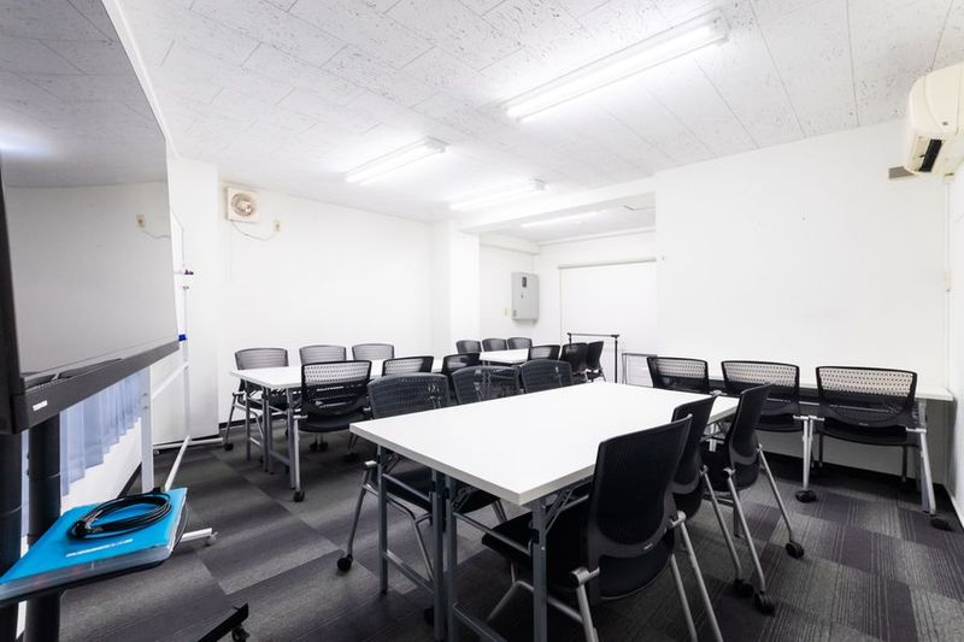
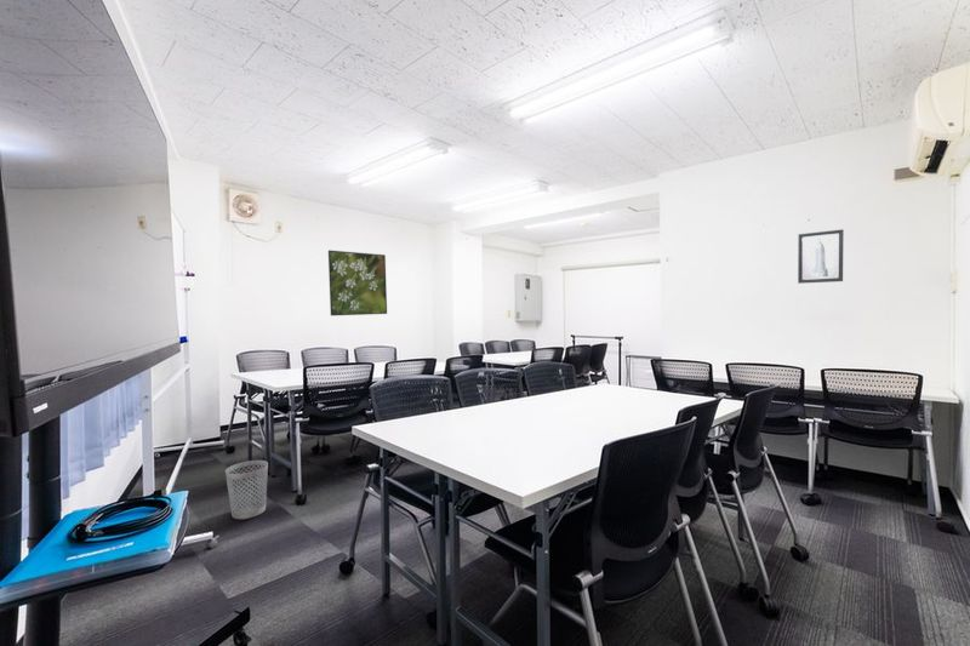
+ wastebasket (247, 490)
+ wall art (820, 257)
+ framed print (359, 284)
